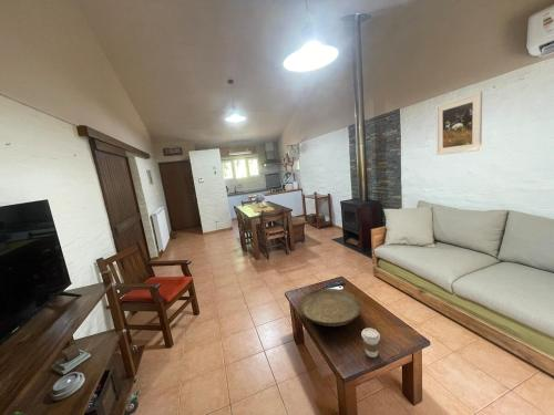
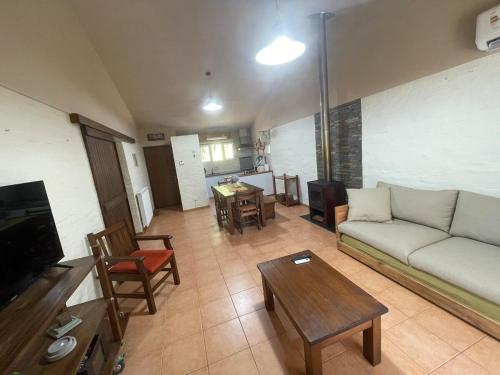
- decorative bowl (329, 310)
- coffee cup (370, 342)
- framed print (456, 126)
